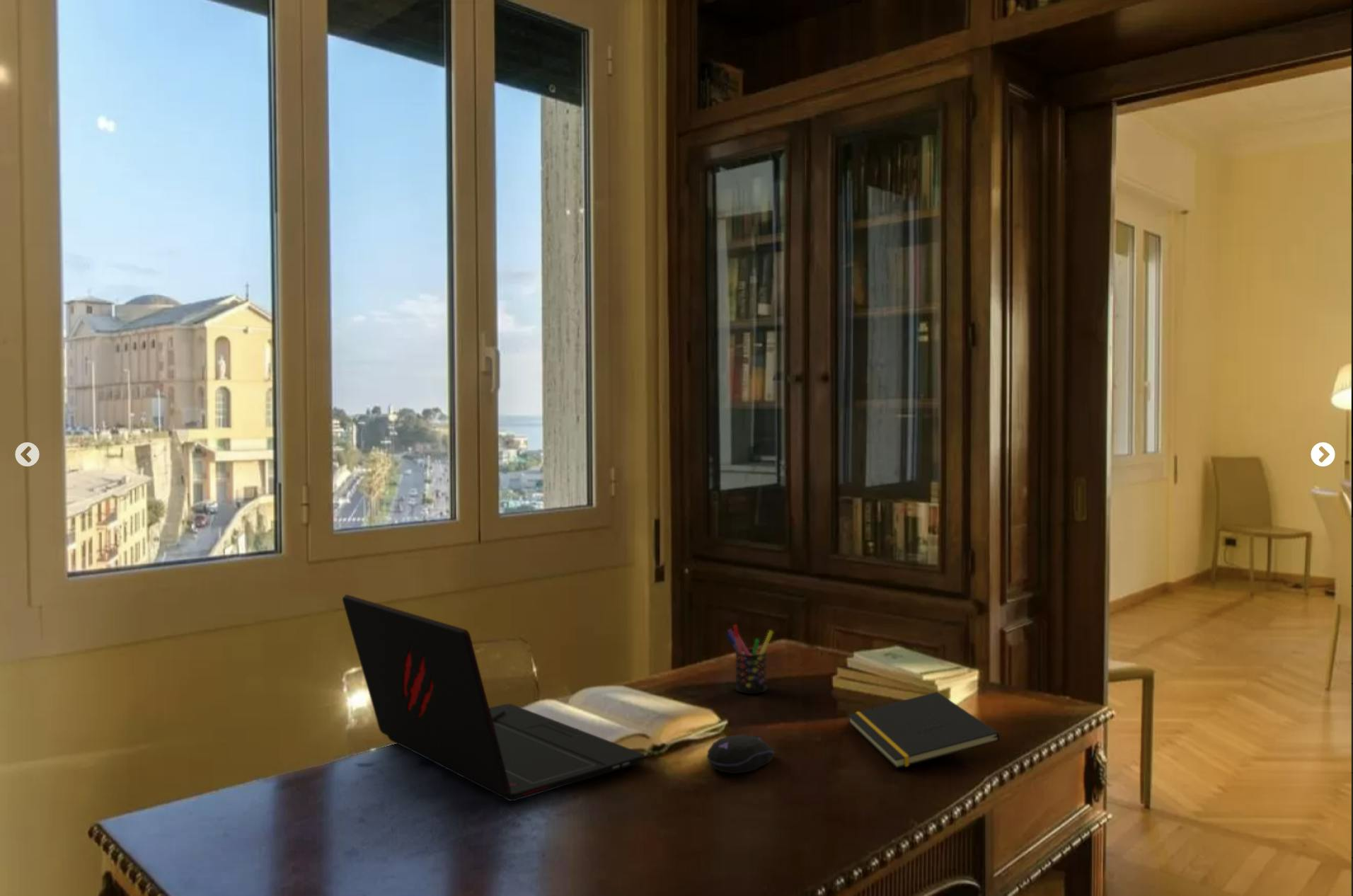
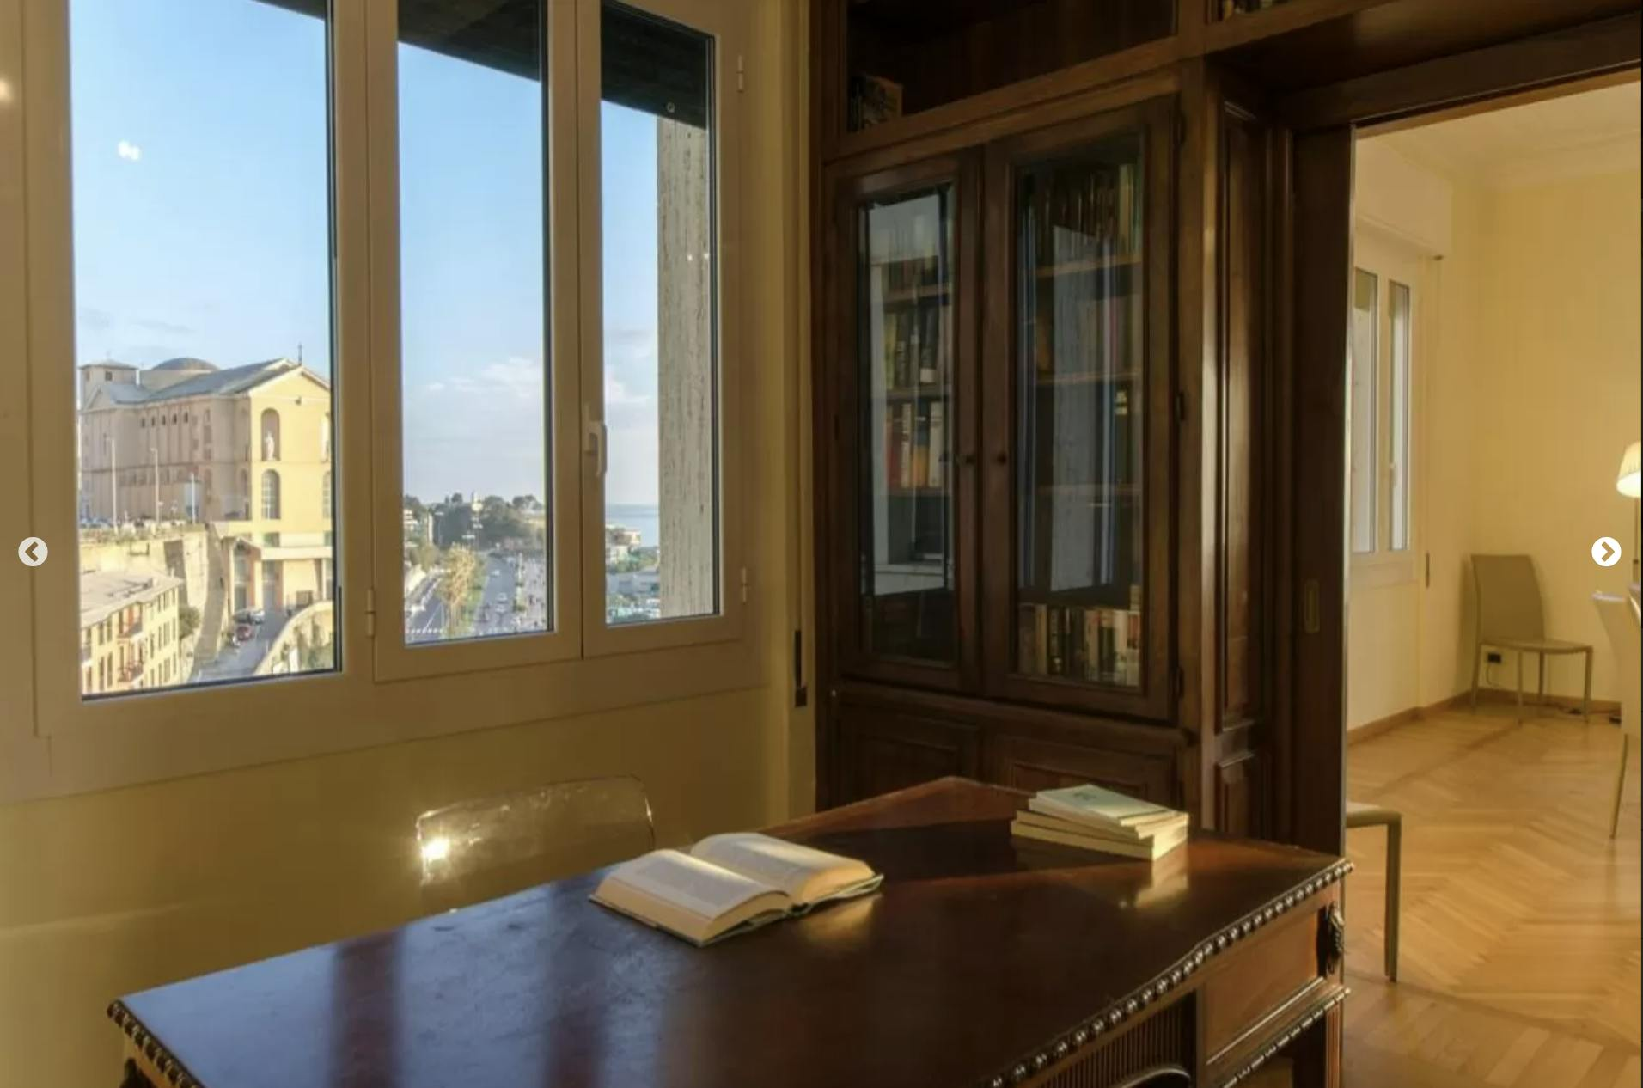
- pen holder (750, 657)
- notepad (919, 727)
- computer mouse (741, 749)
- laptop (481, 679)
